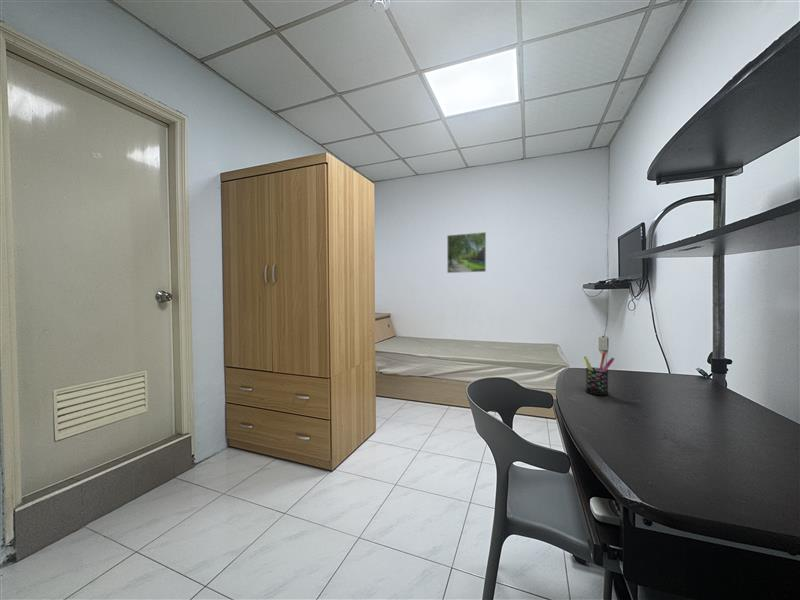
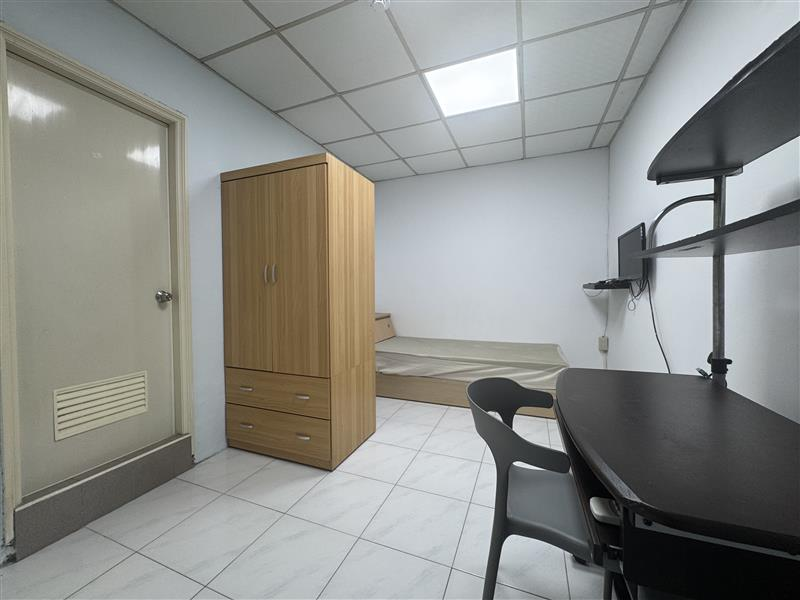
- pen holder (595, 372)
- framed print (466, 253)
